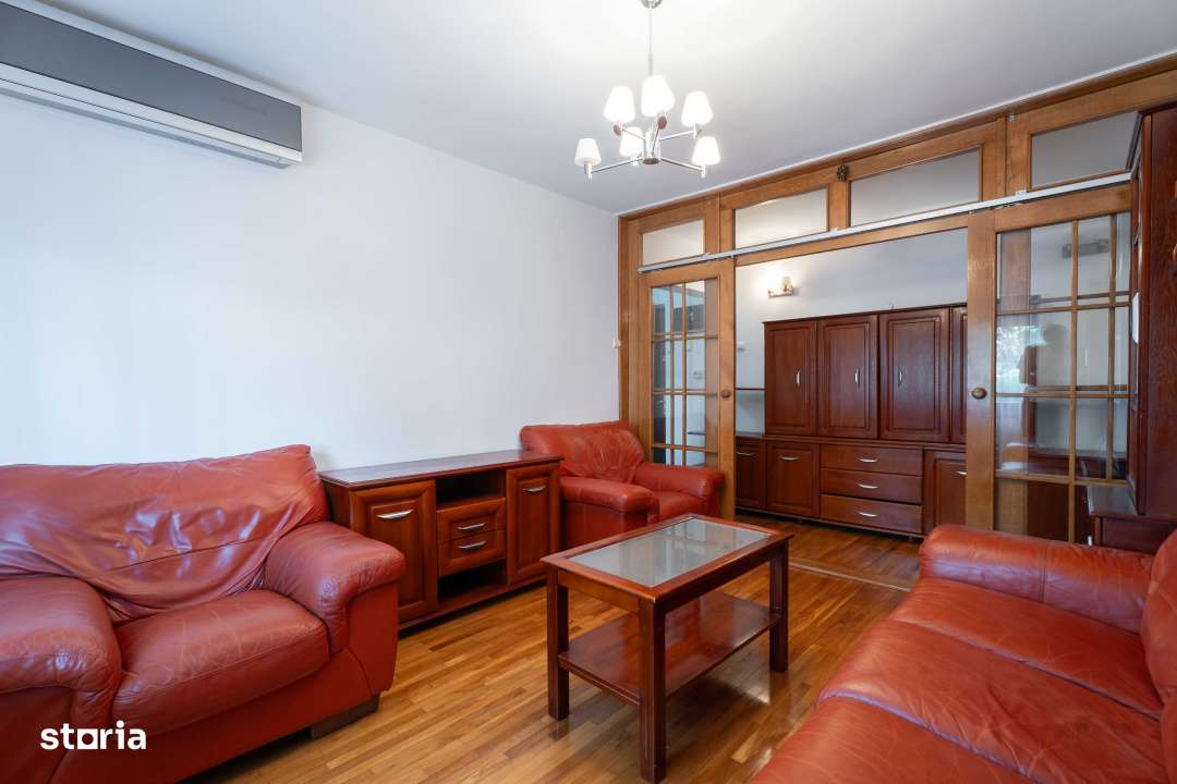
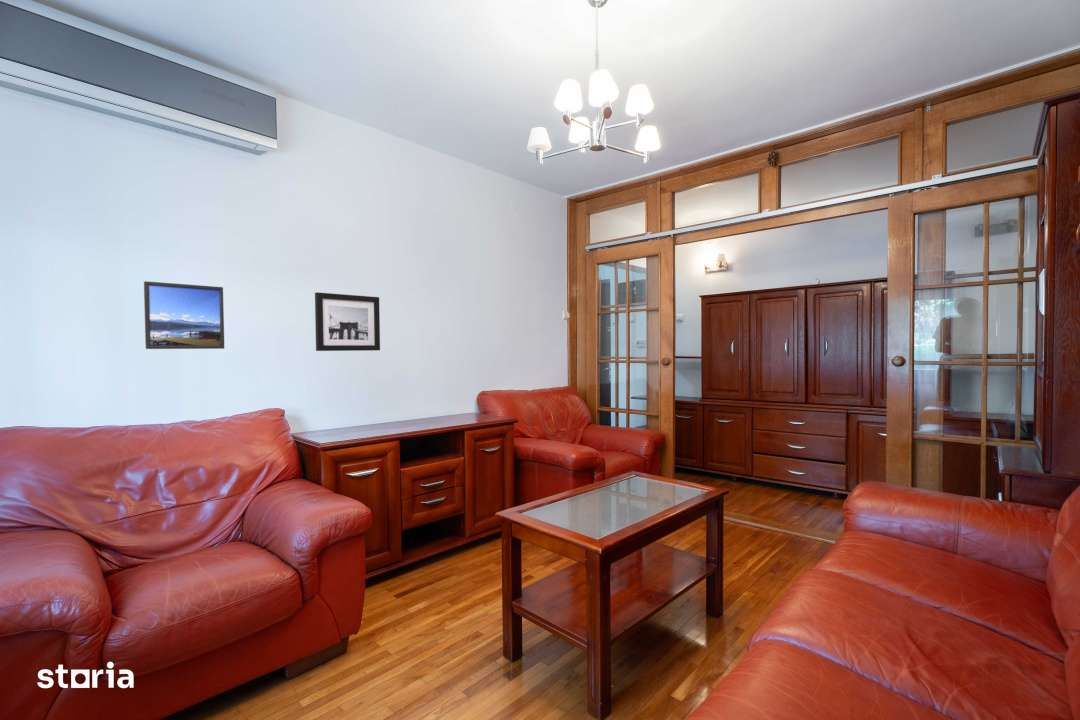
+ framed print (186, 316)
+ wall art (348, 322)
